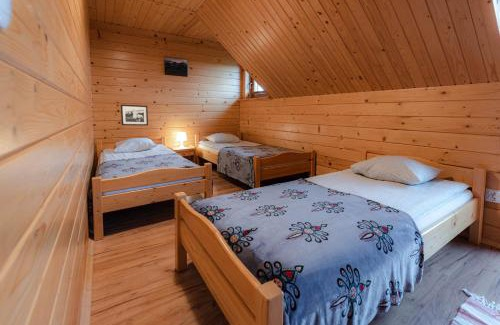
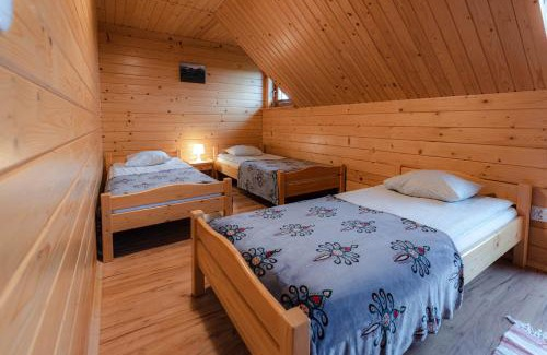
- picture frame (134, 115)
